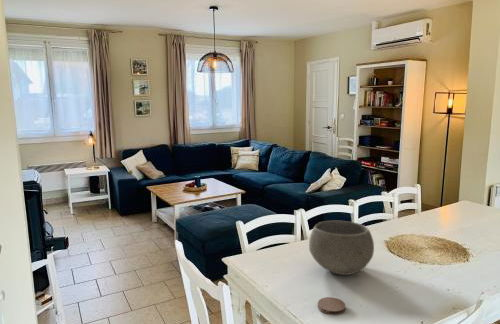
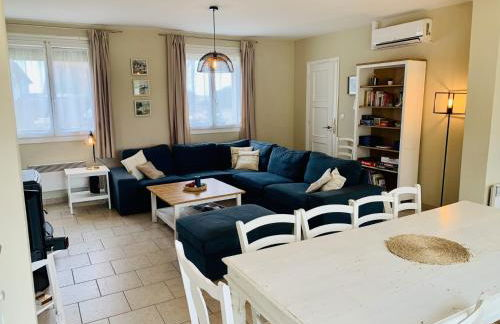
- coaster (331, 305)
- bowl (341, 247)
